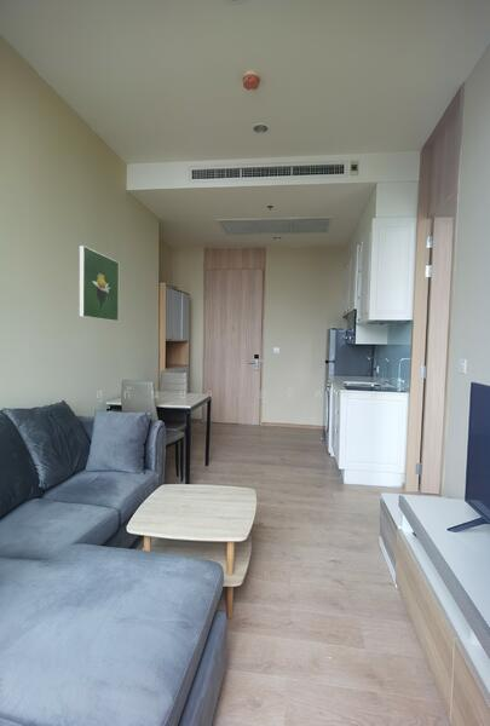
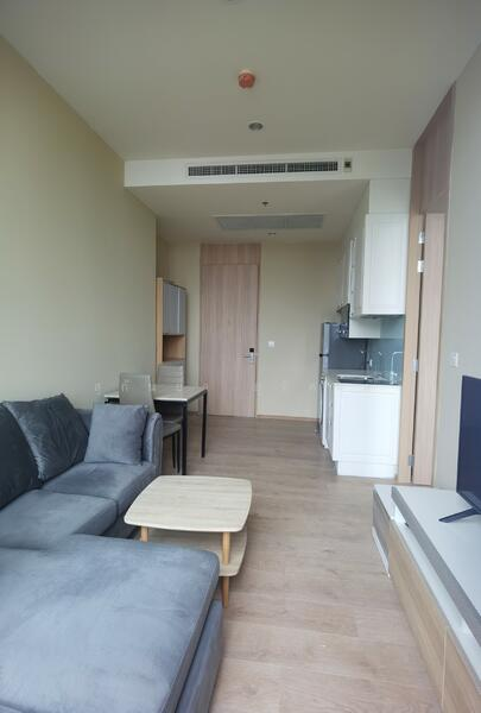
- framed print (100, 287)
